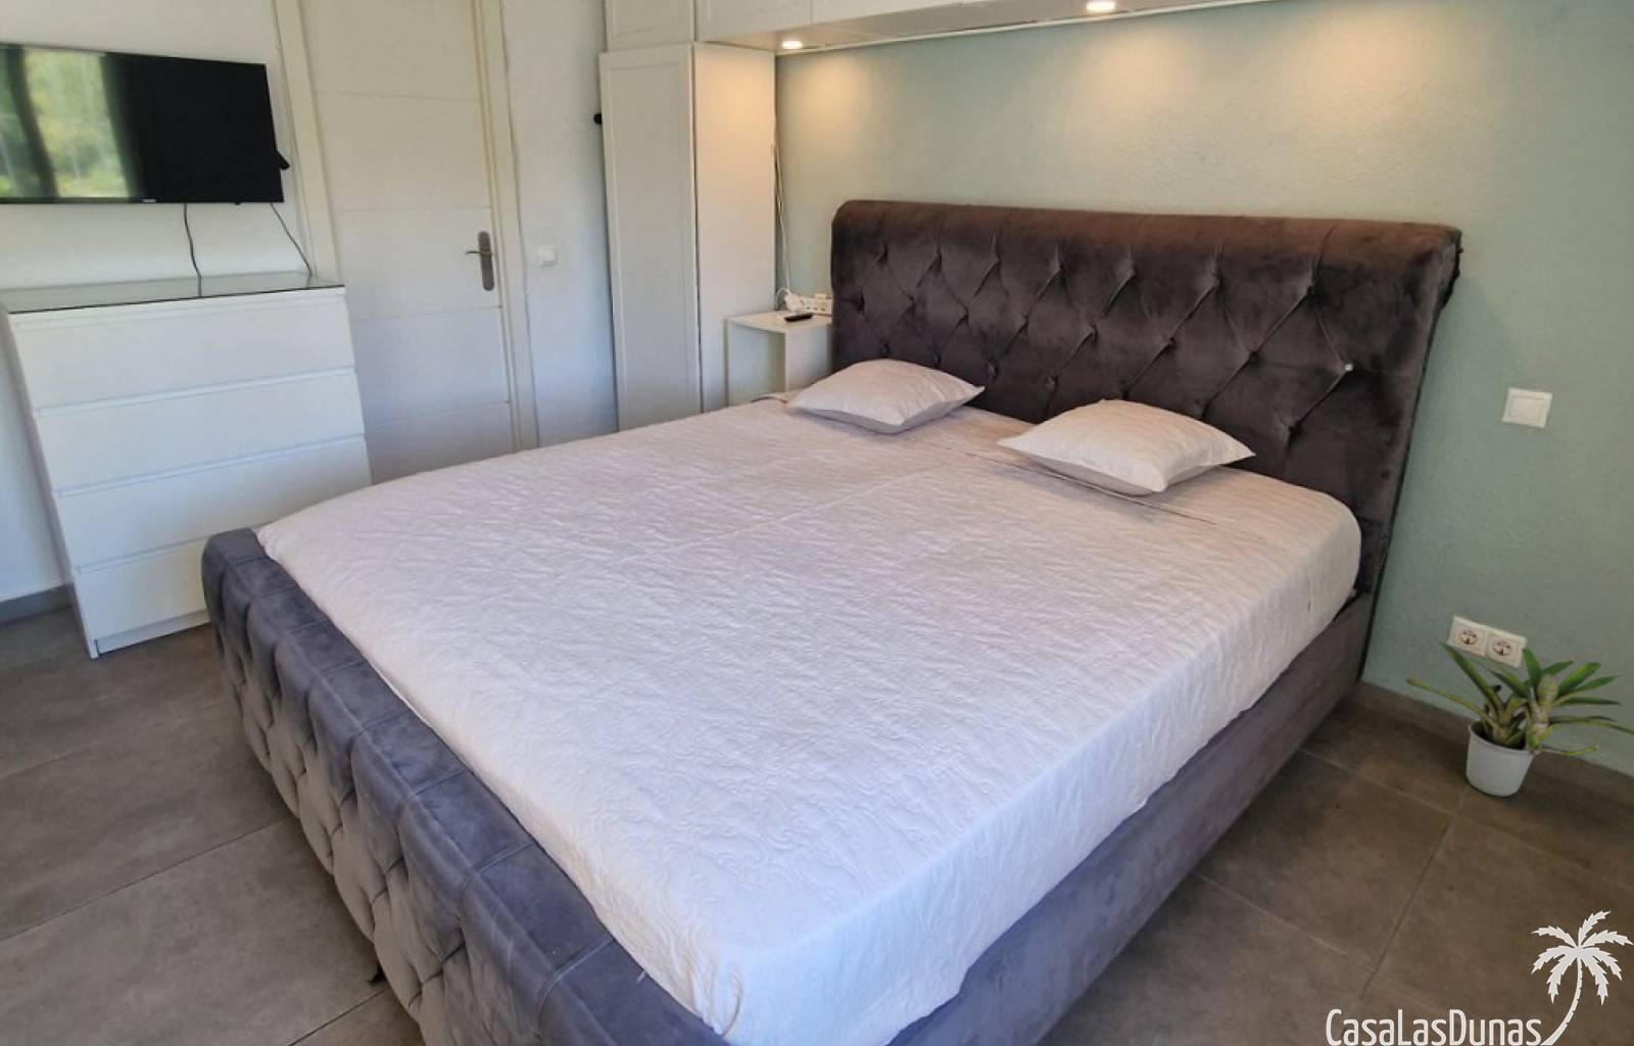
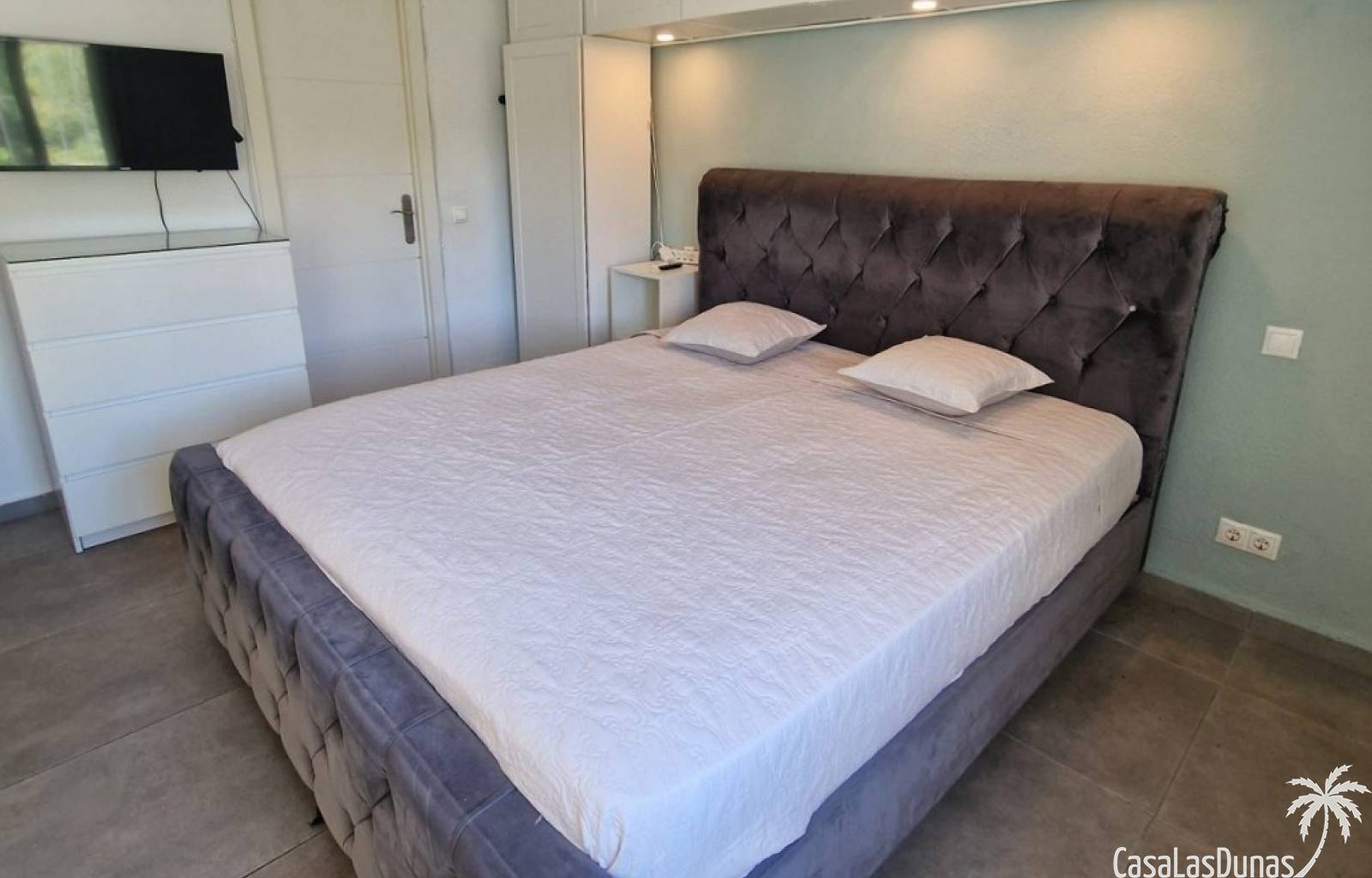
- potted plant (1520, 724)
